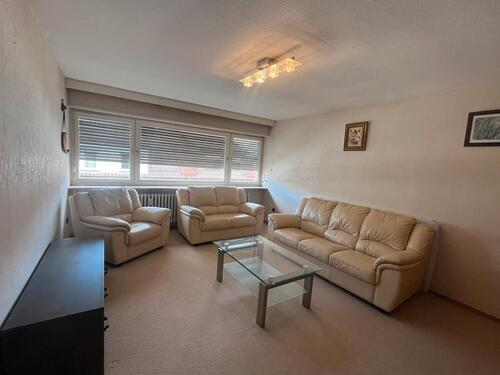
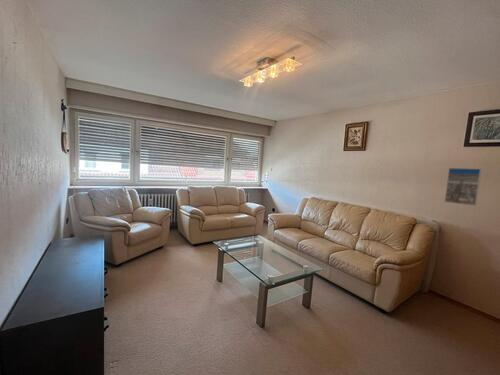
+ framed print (462, 186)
